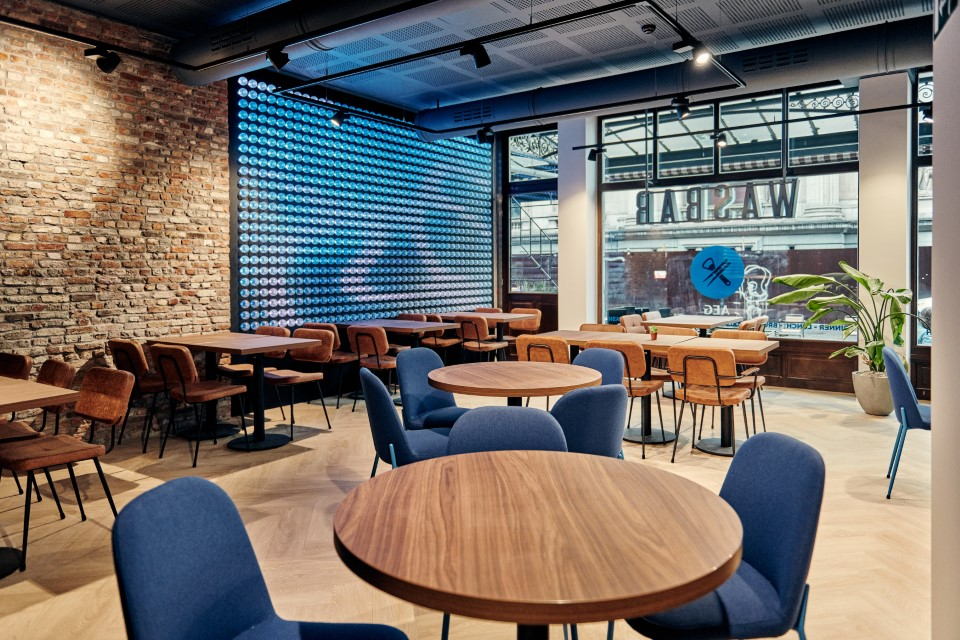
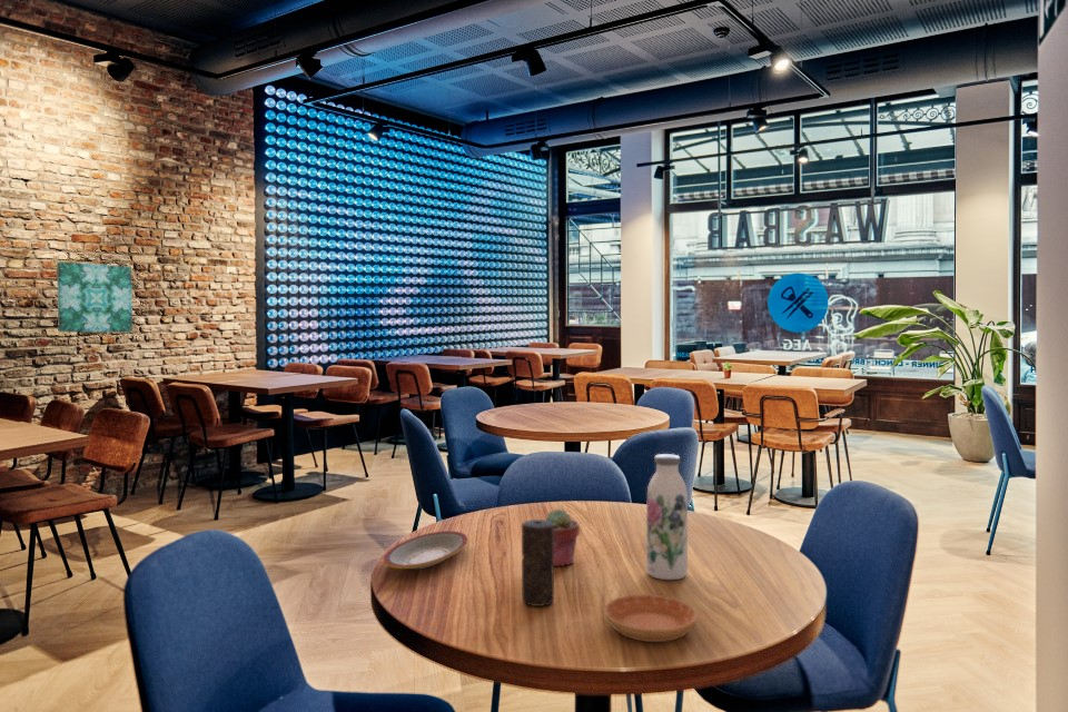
+ plate (427, 552)
+ potted succulent (558, 535)
+ water bottle (666, 514)
+ candle (537, 562)
+ saucer (650, 619)
+ wall art (96, 298)
